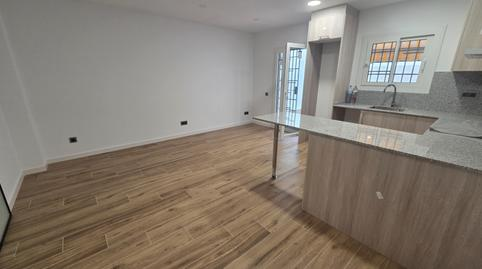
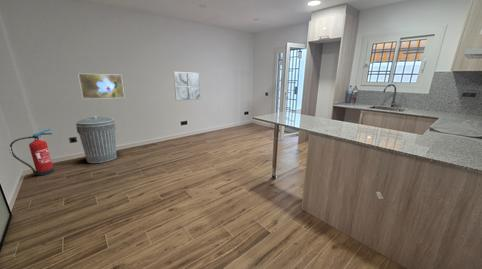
+ trash can (98, 137)
+ wall art (187, 85)
+ fire extinguisher (35, 153)
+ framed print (102, 86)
